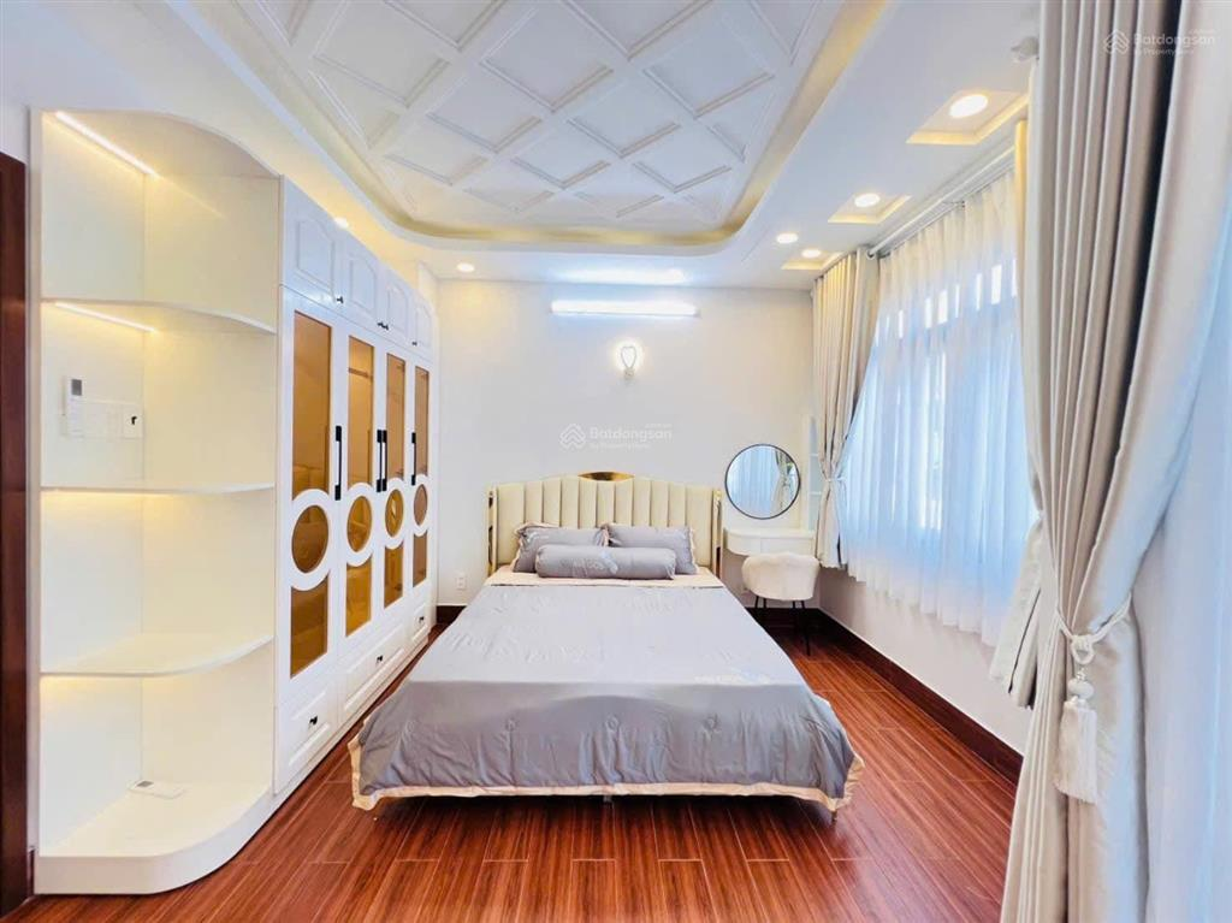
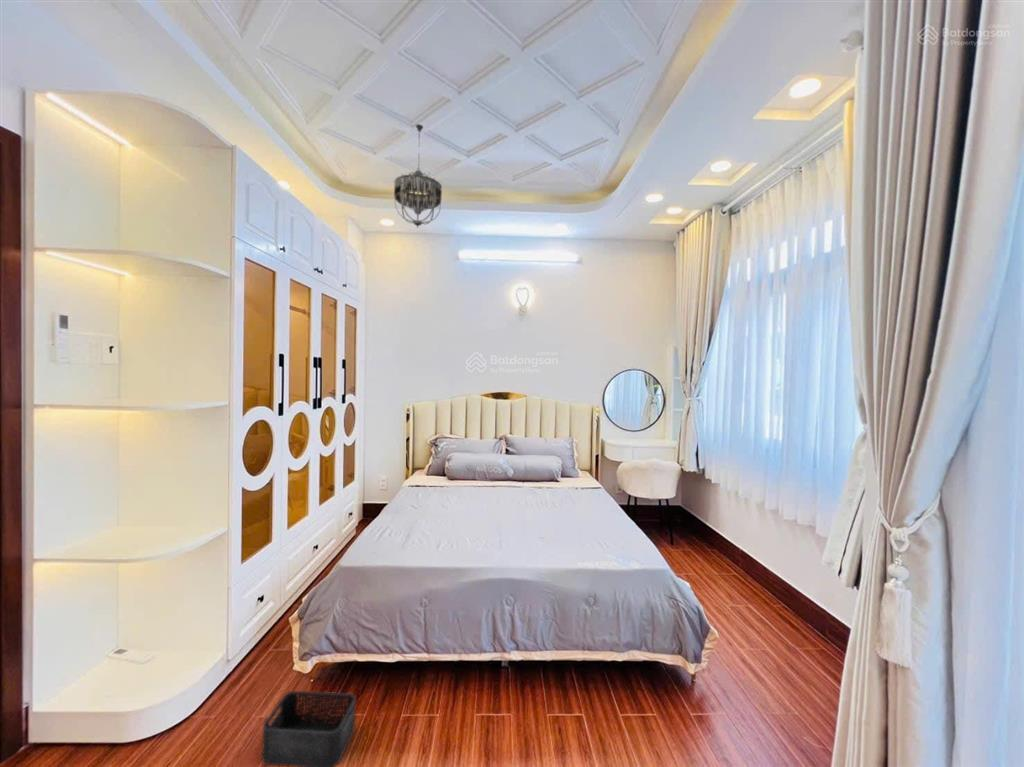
+ storage bin (310, 727)
+ chandelier (418, 177)
